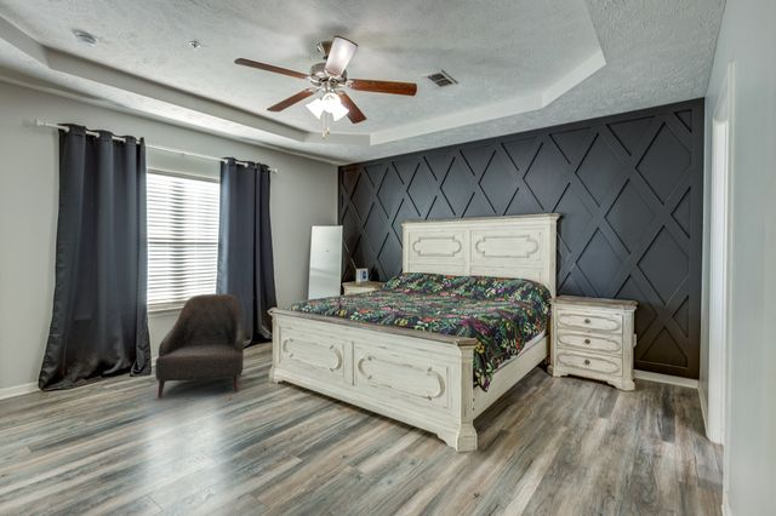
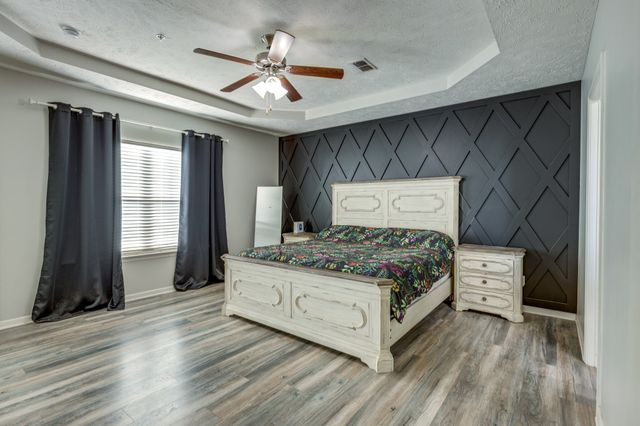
- leather (205, 340)
